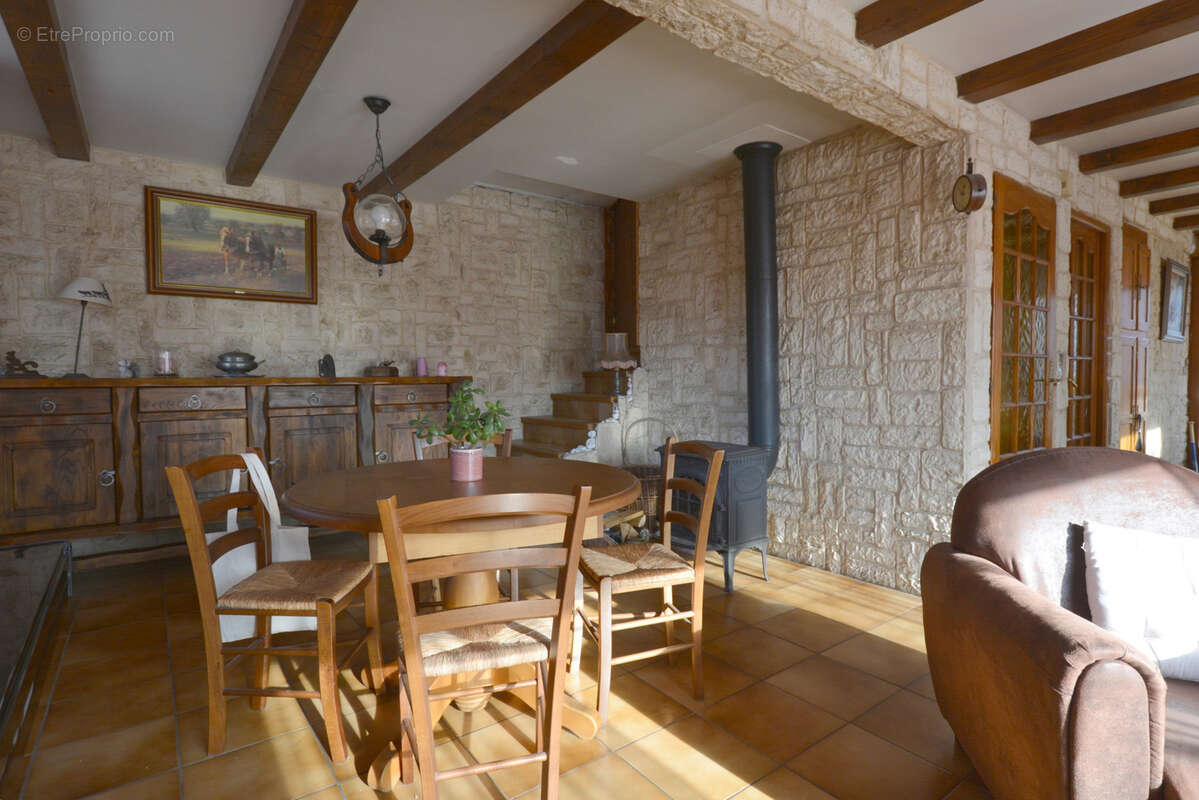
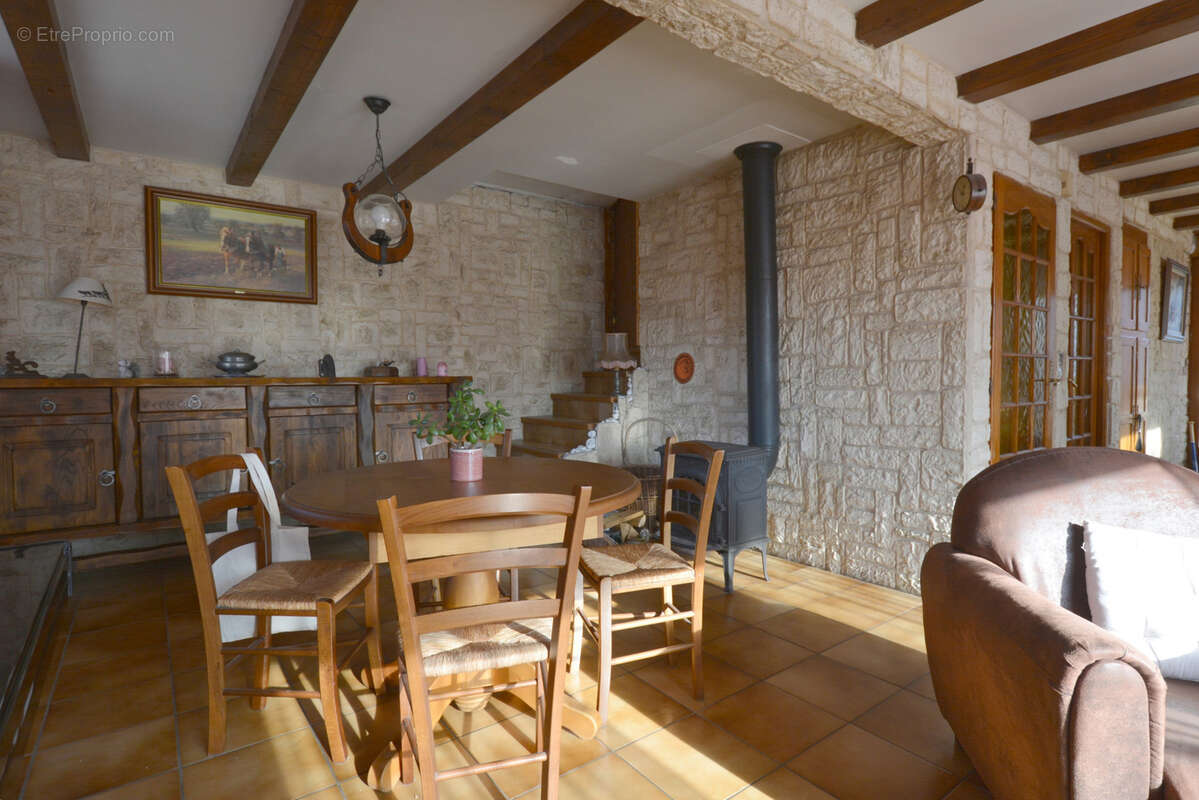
+ decorative plate (684, 368)
